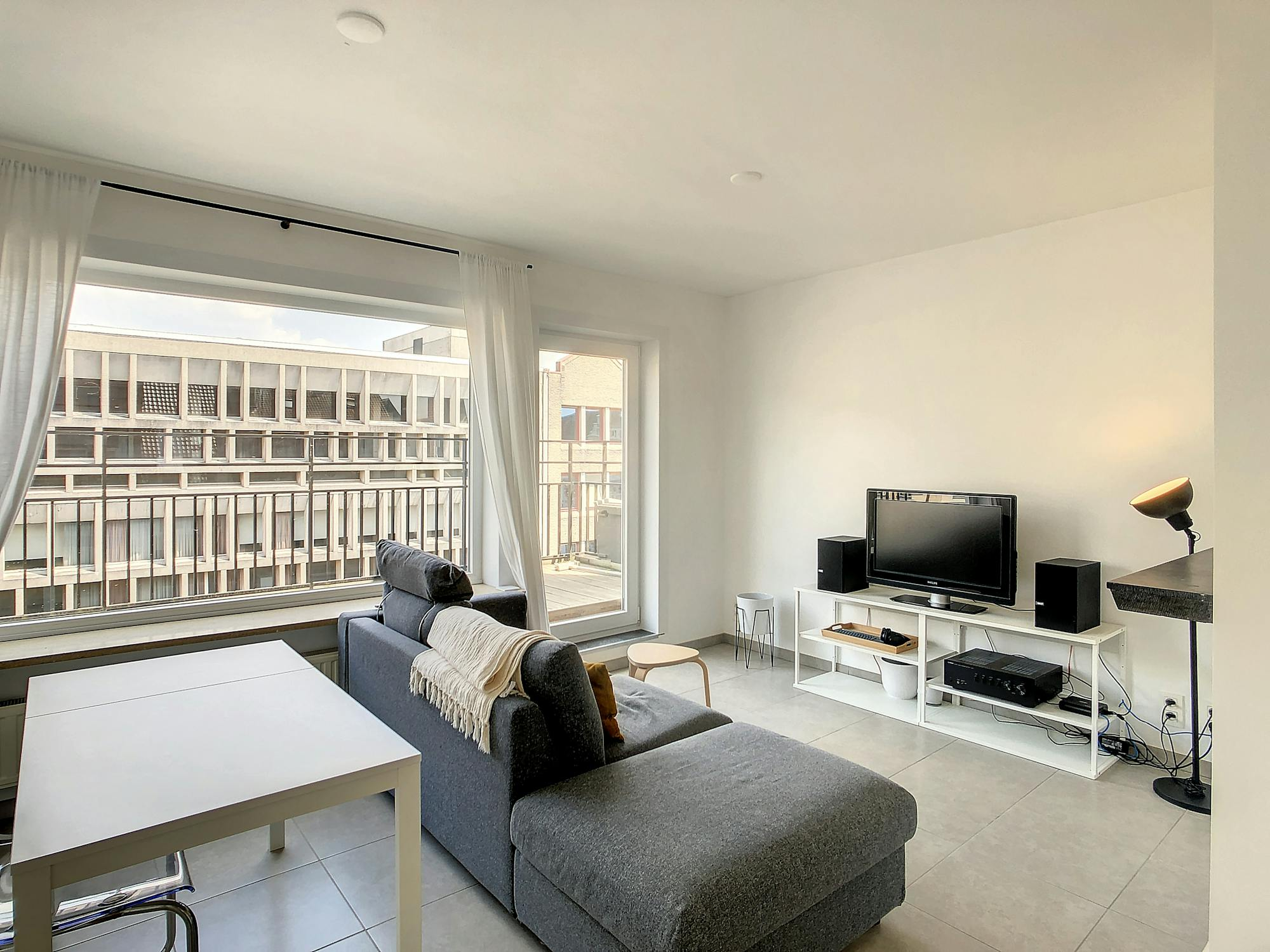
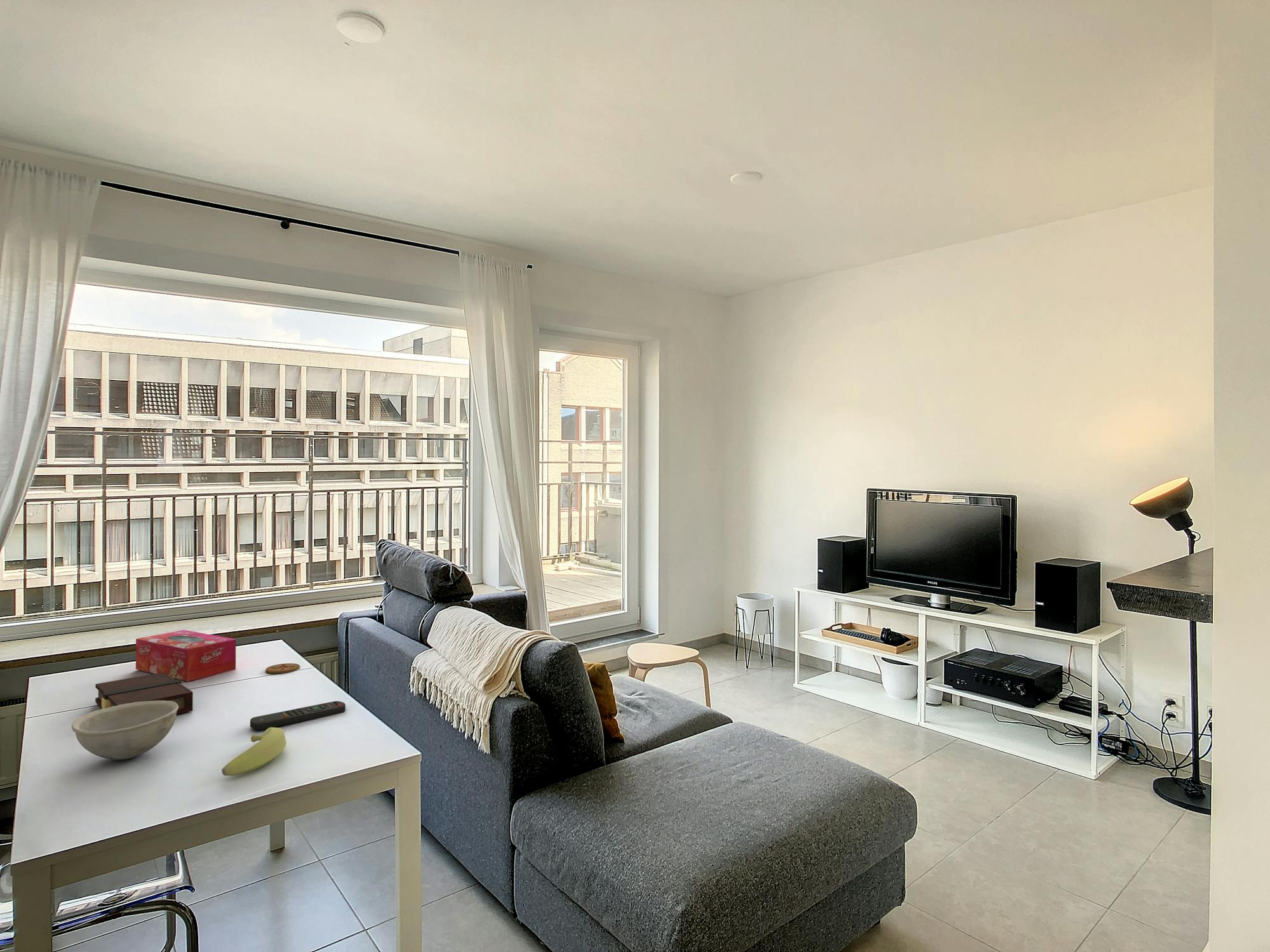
+ remote control (299, 714)
+ bowl (127, 735)
+ coaster (283, 668)
+ banana (253, 746)
+ book (142, 697)
+ tissue box (185, 654)
